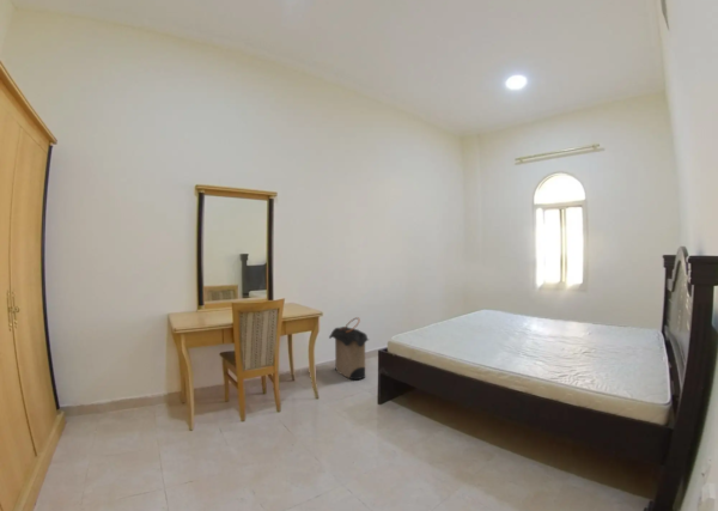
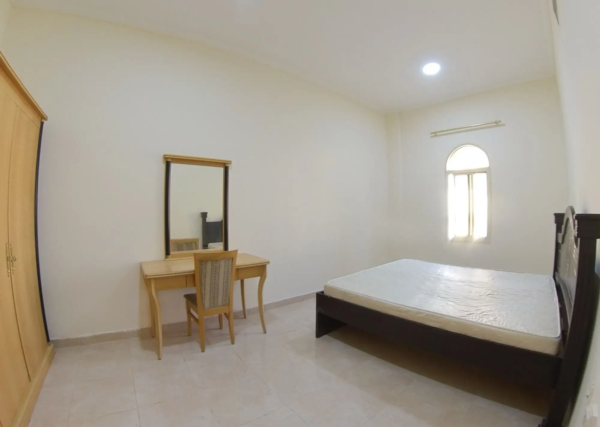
- laundry hamper (348, 345)
